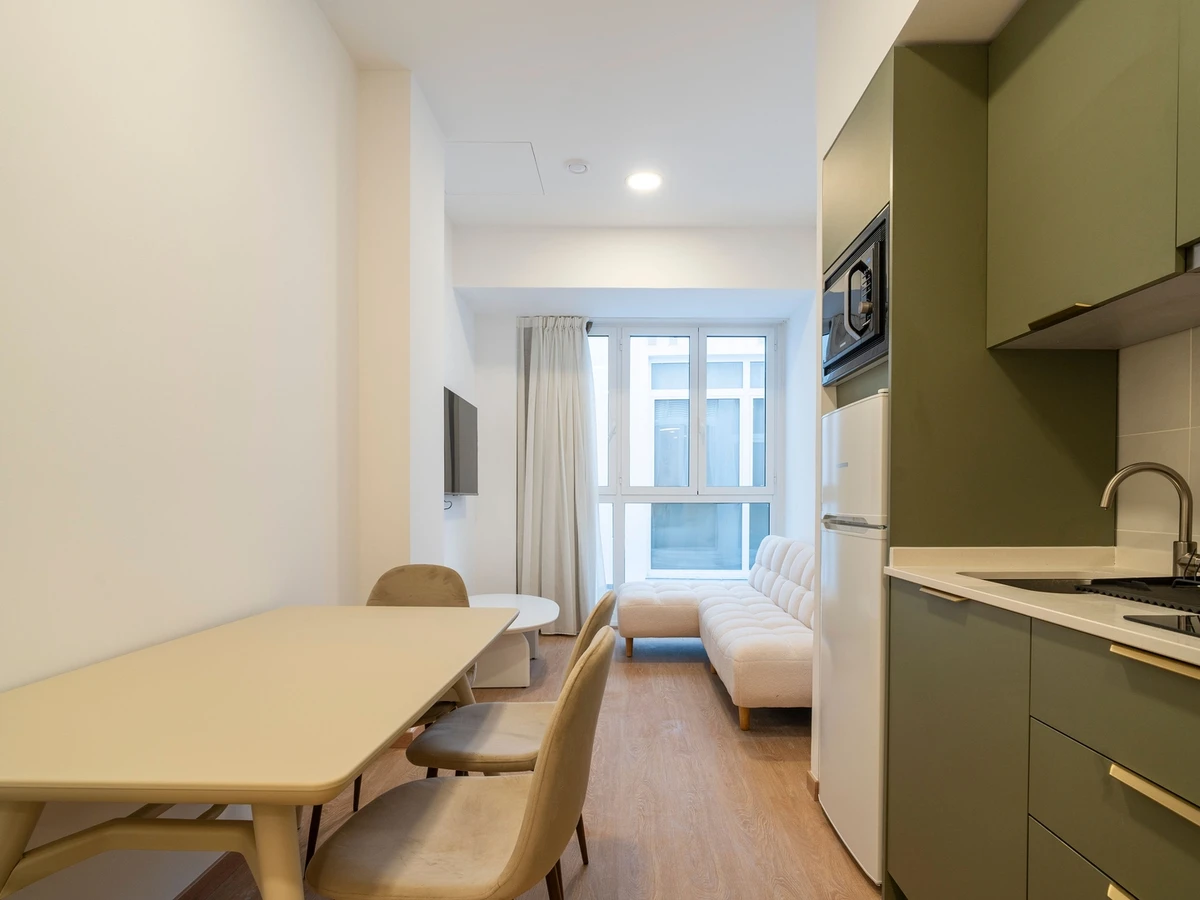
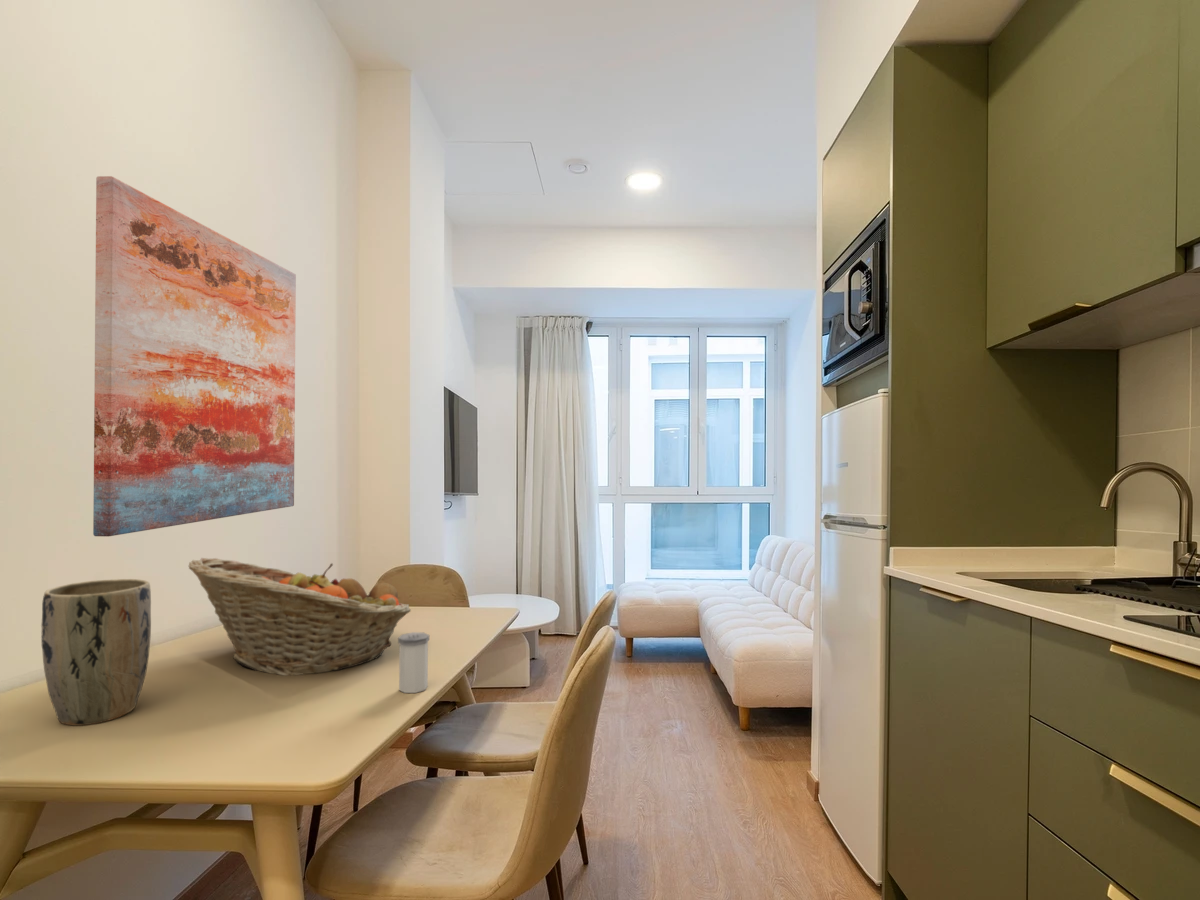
+ wall art (216, 376)
+ plant pot (98, 650)
+ salt shaker (413, 662)
+ fruit basket (301, 604)
